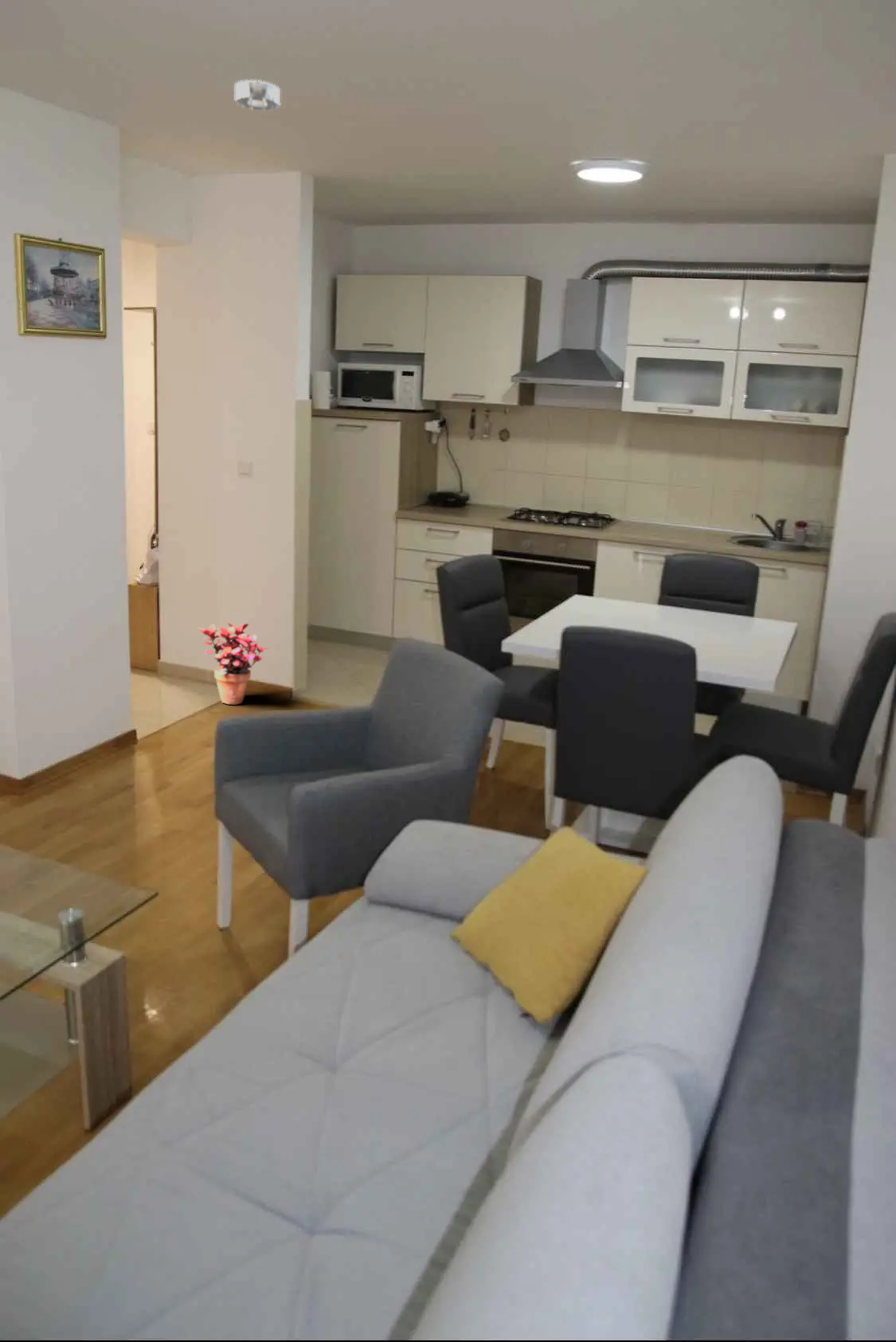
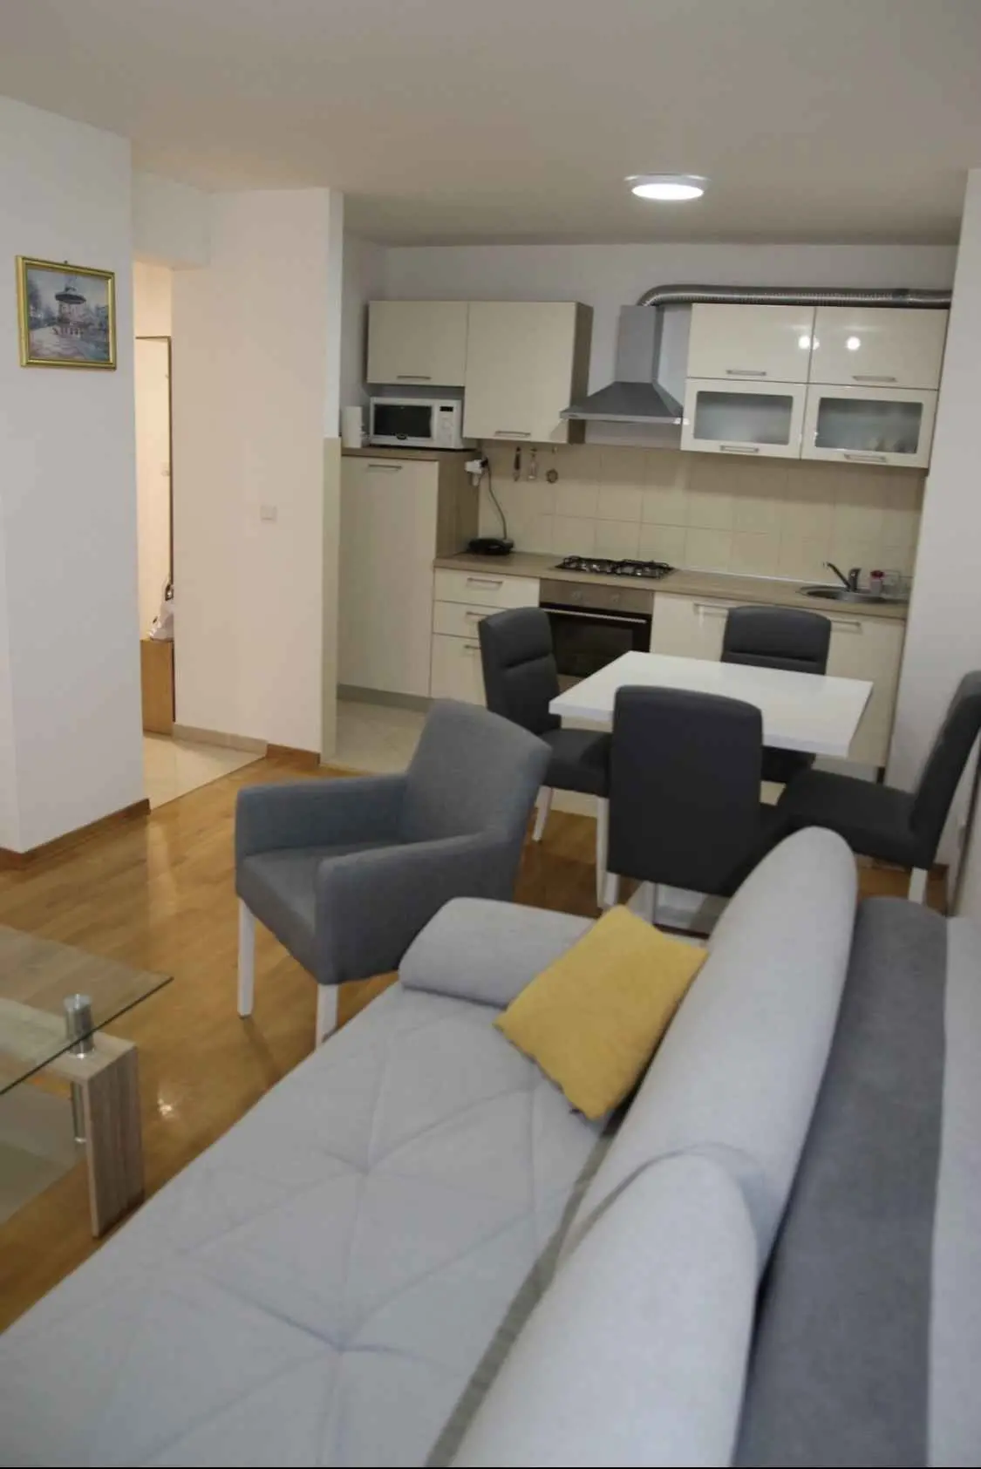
- smoke detector (257, 94)
- potted plant (234, 664)
